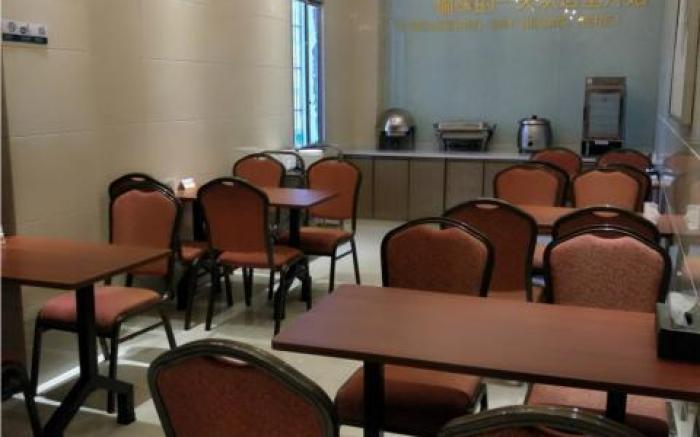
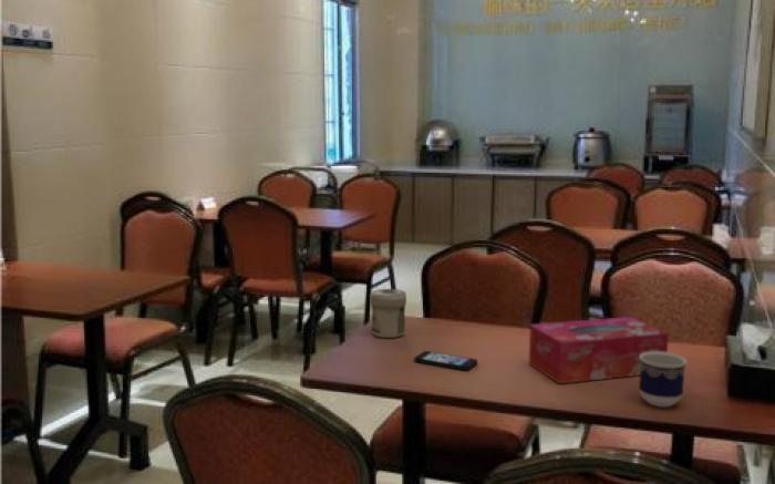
+ smartphone (445, 360)
+ tissue box (597, 348)
+ cup (660, 378)
+ jar (388, 312)
